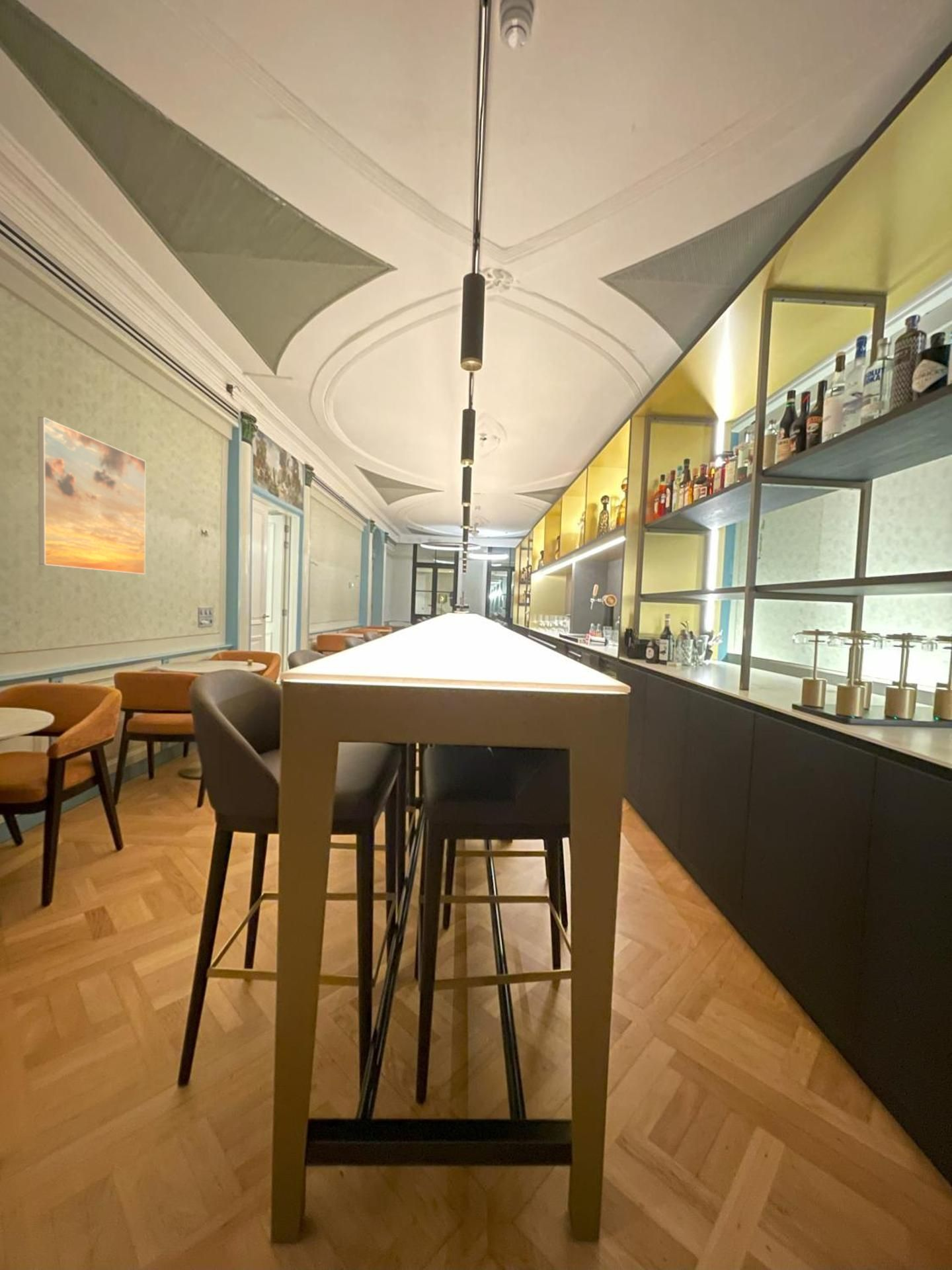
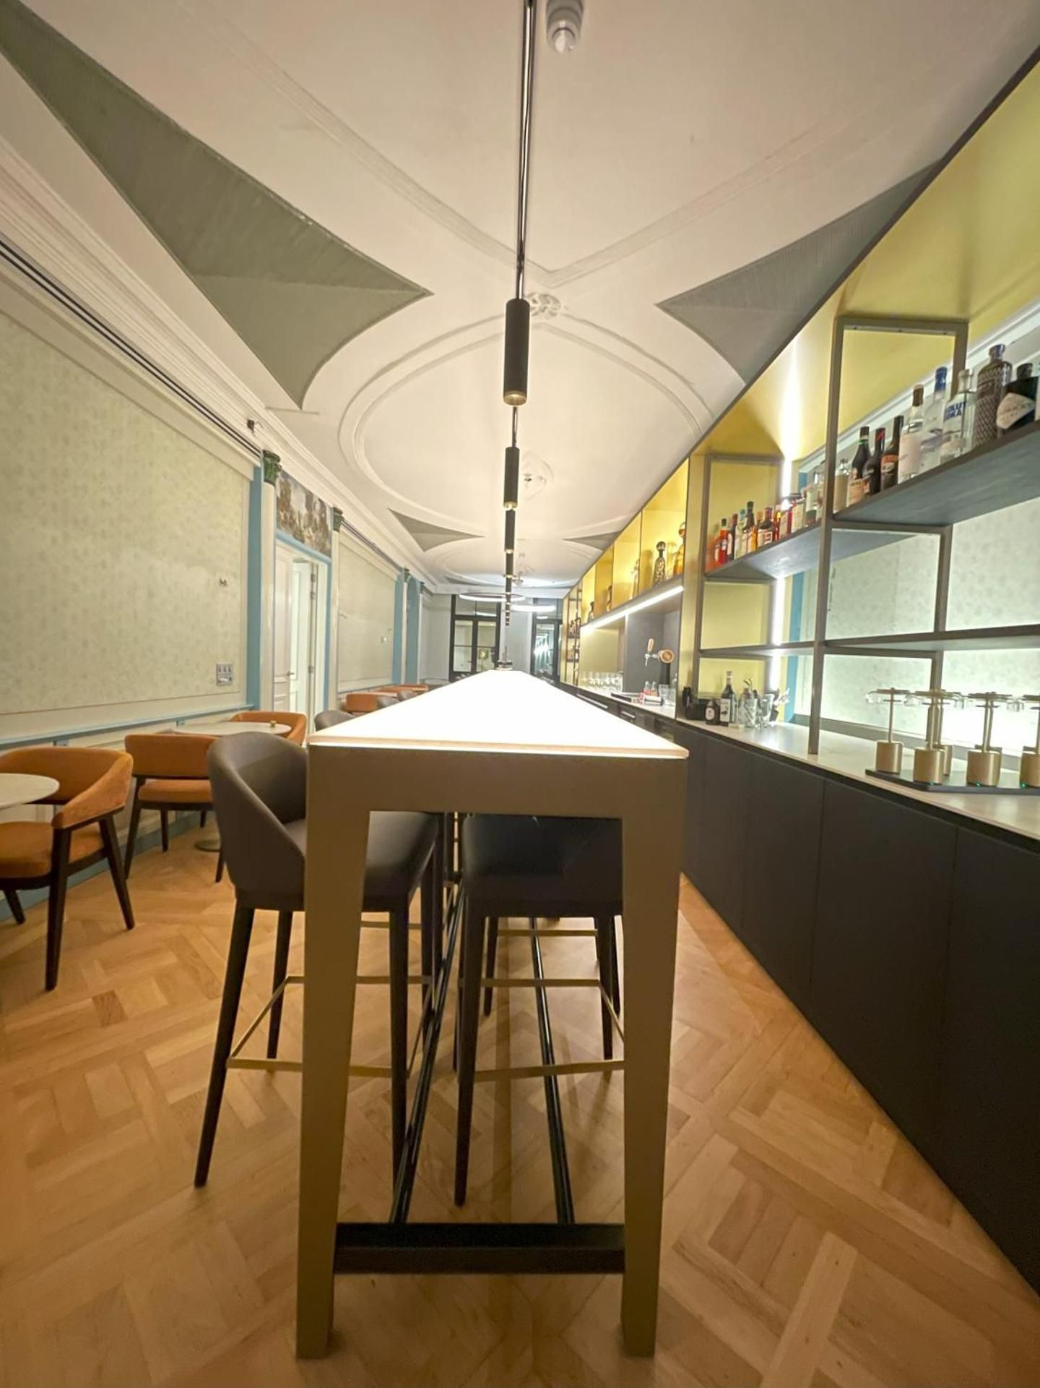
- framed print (99, 506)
